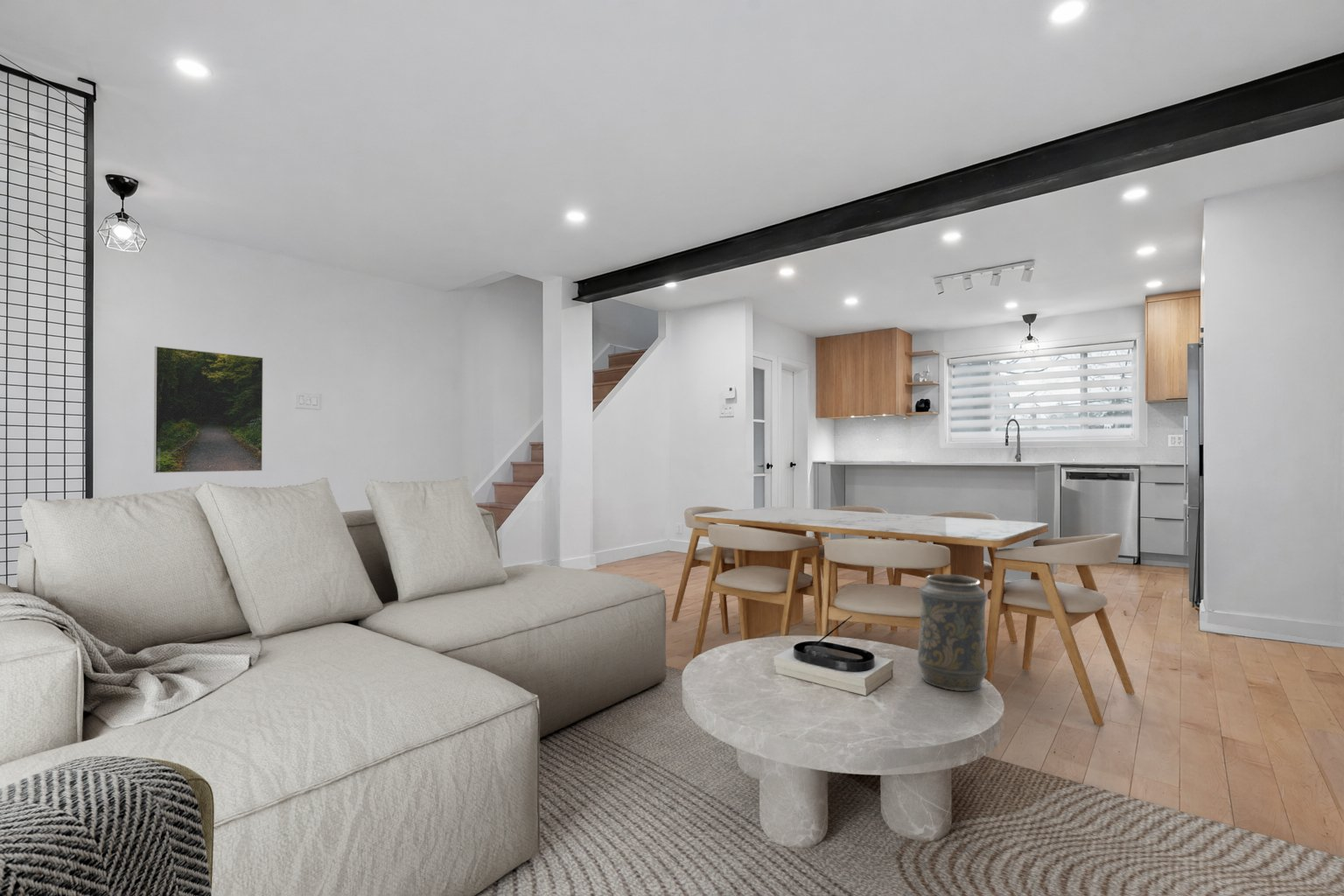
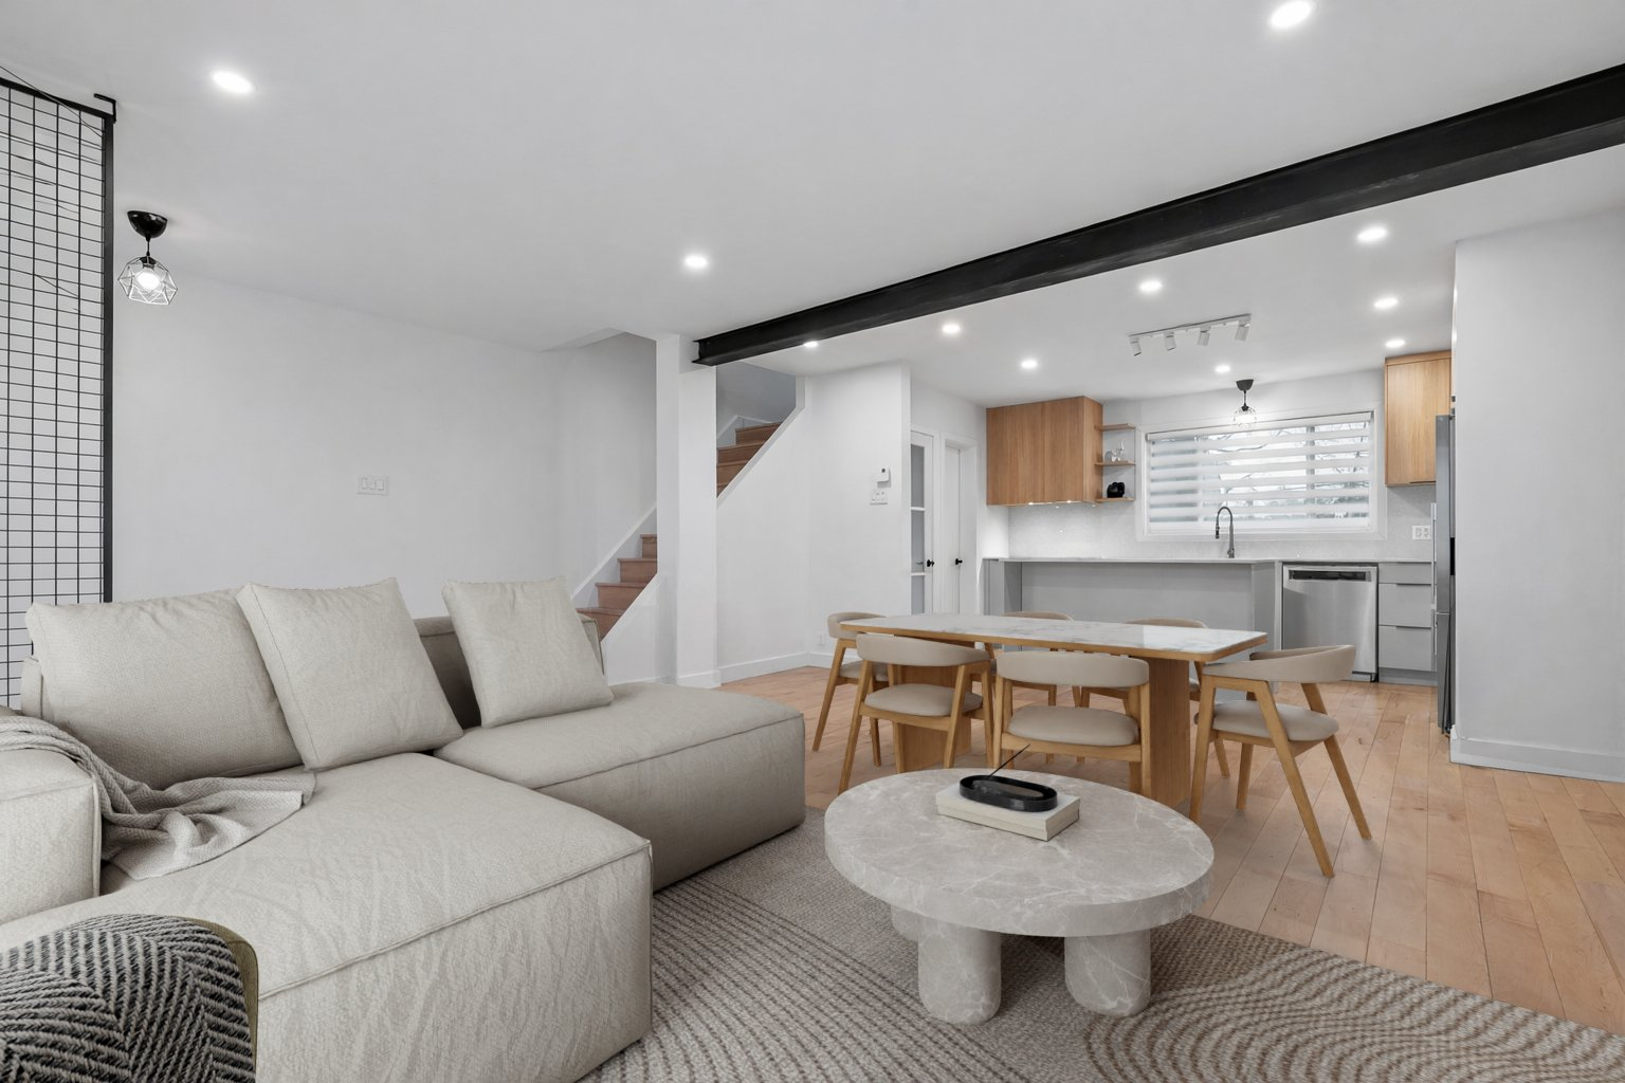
- decorative vase (951, 629)
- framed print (211, 411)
